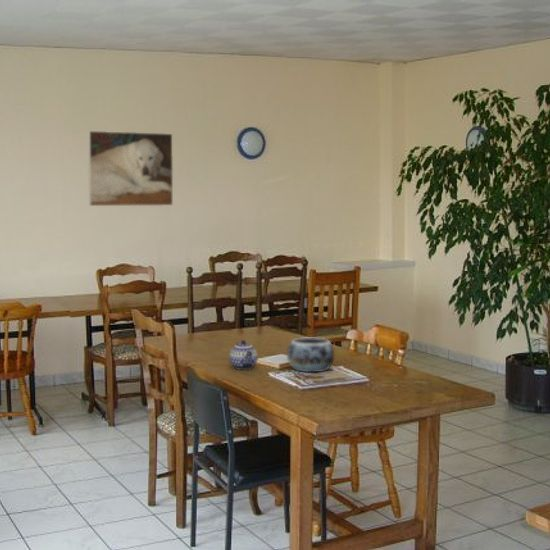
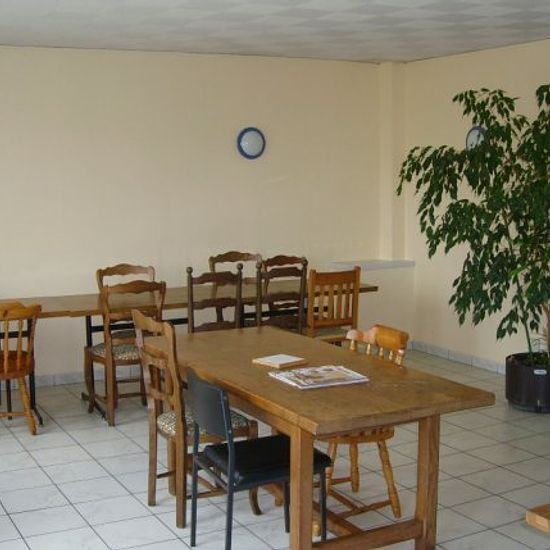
- decorative bowl (310, 354)
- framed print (131, 169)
- teapot (243, 354)
